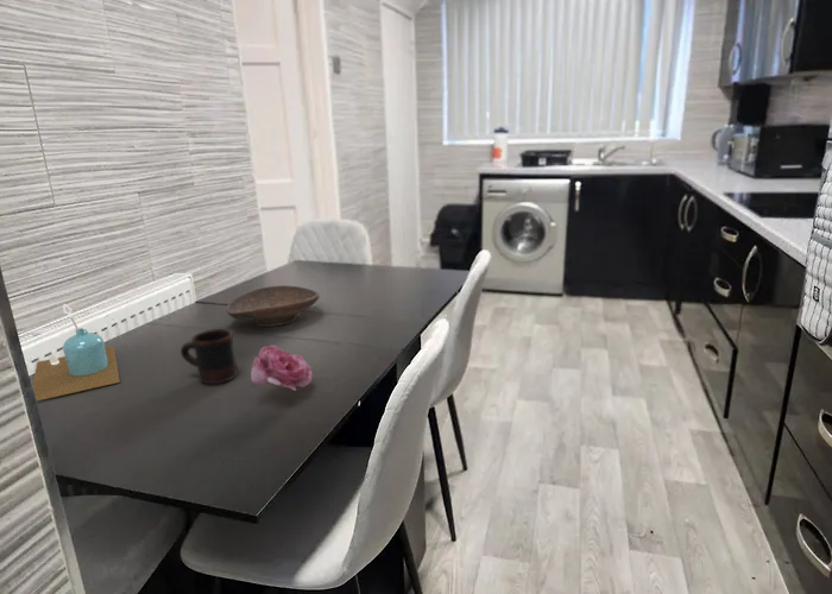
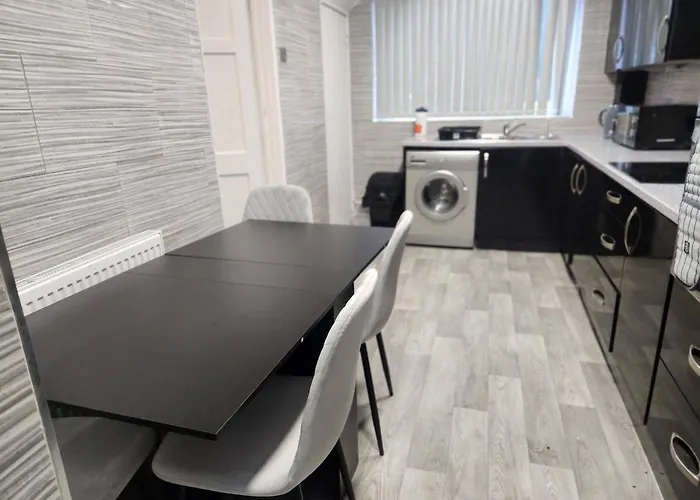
- candle (68, 339)
- flower (284, 371)
- decorative bowl (275, 307)
- mug (207, 356)
